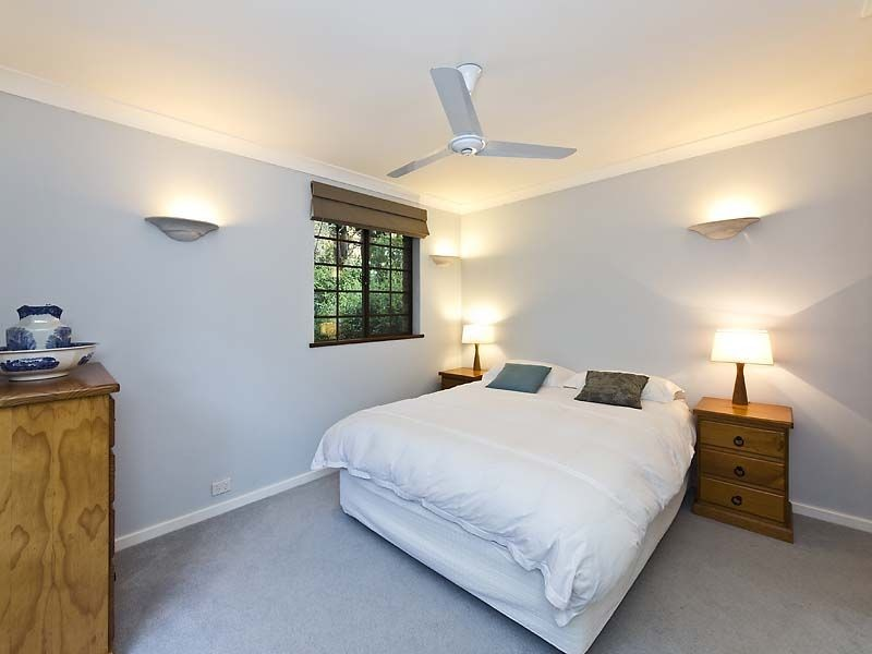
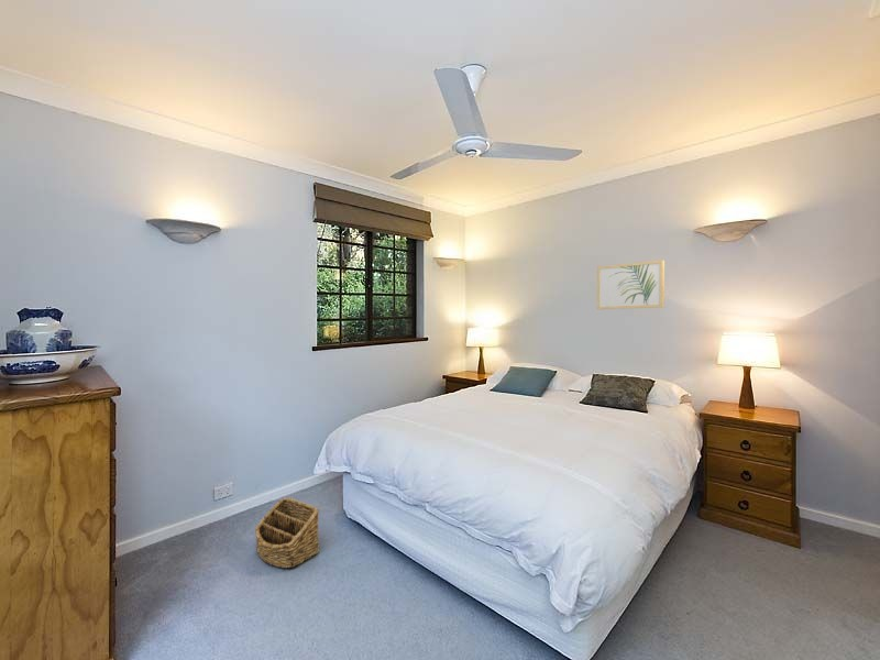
+ wall art (628, 286)
+ basket (284, 530)
